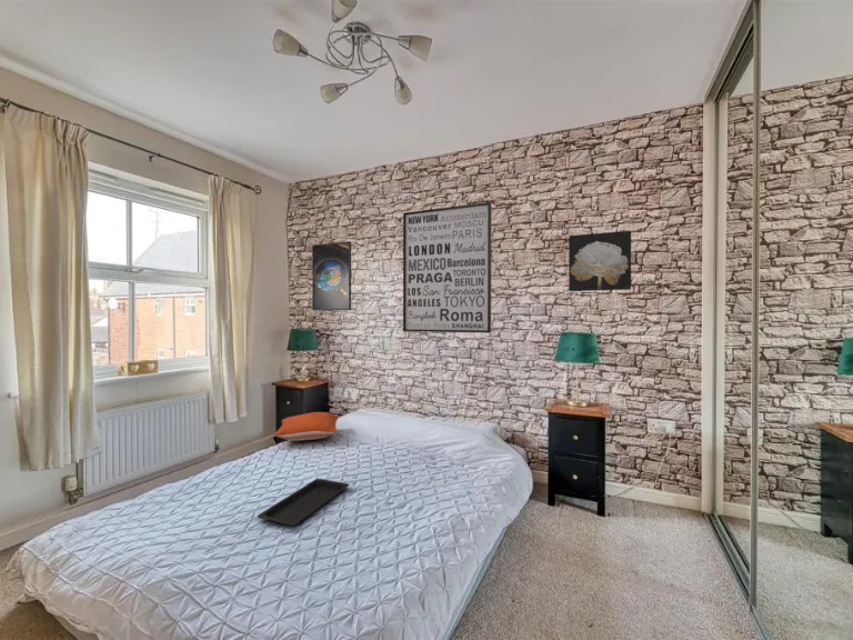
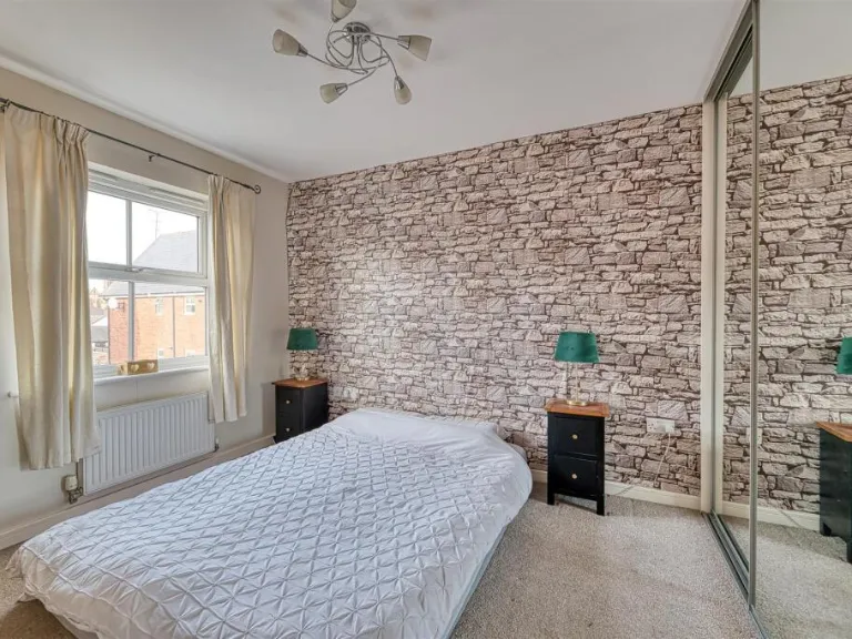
- wall art (444, 270)
- wall art (599, 261)
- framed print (331, 277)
- pillow (308, 426)
- serving tray (307, 501)
